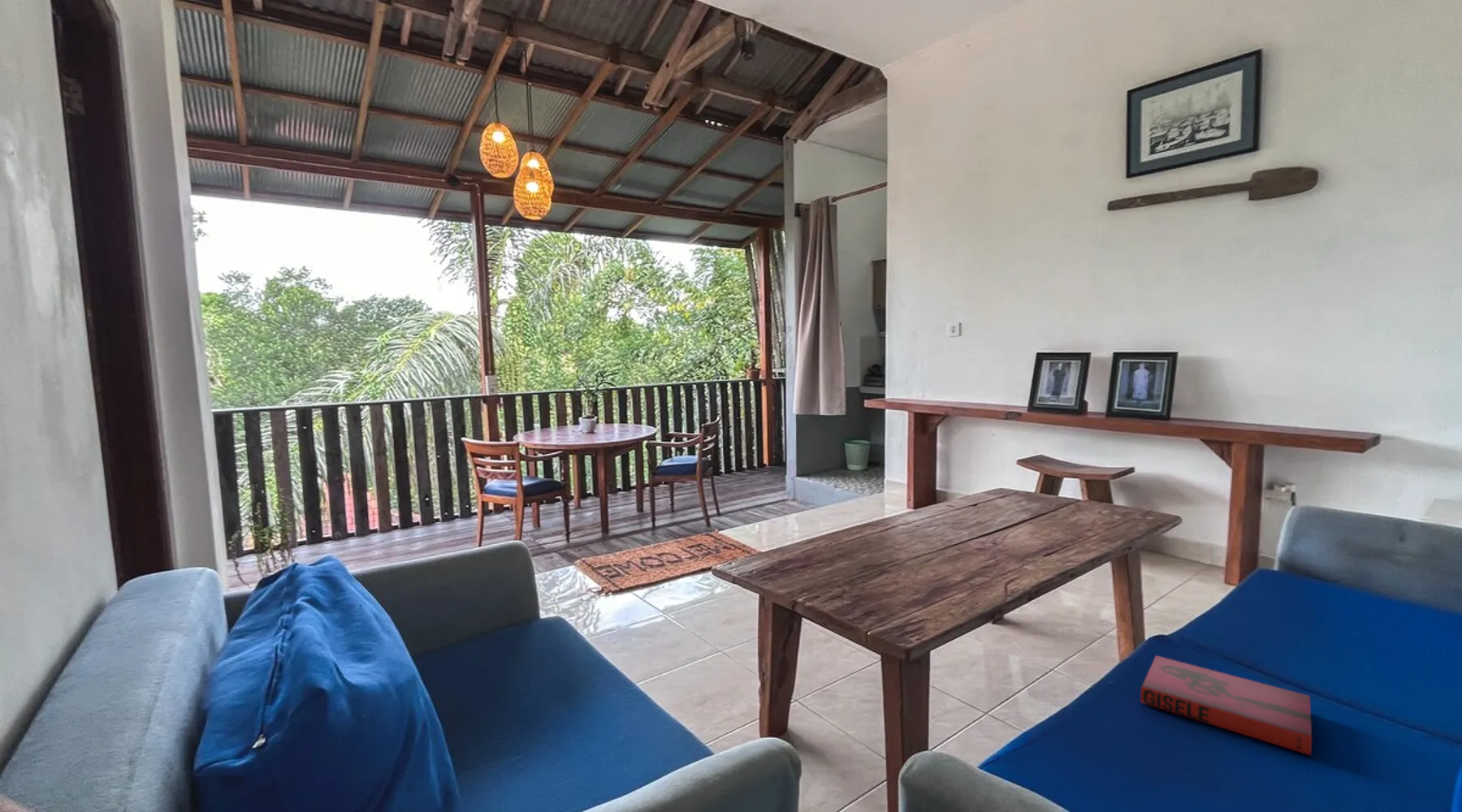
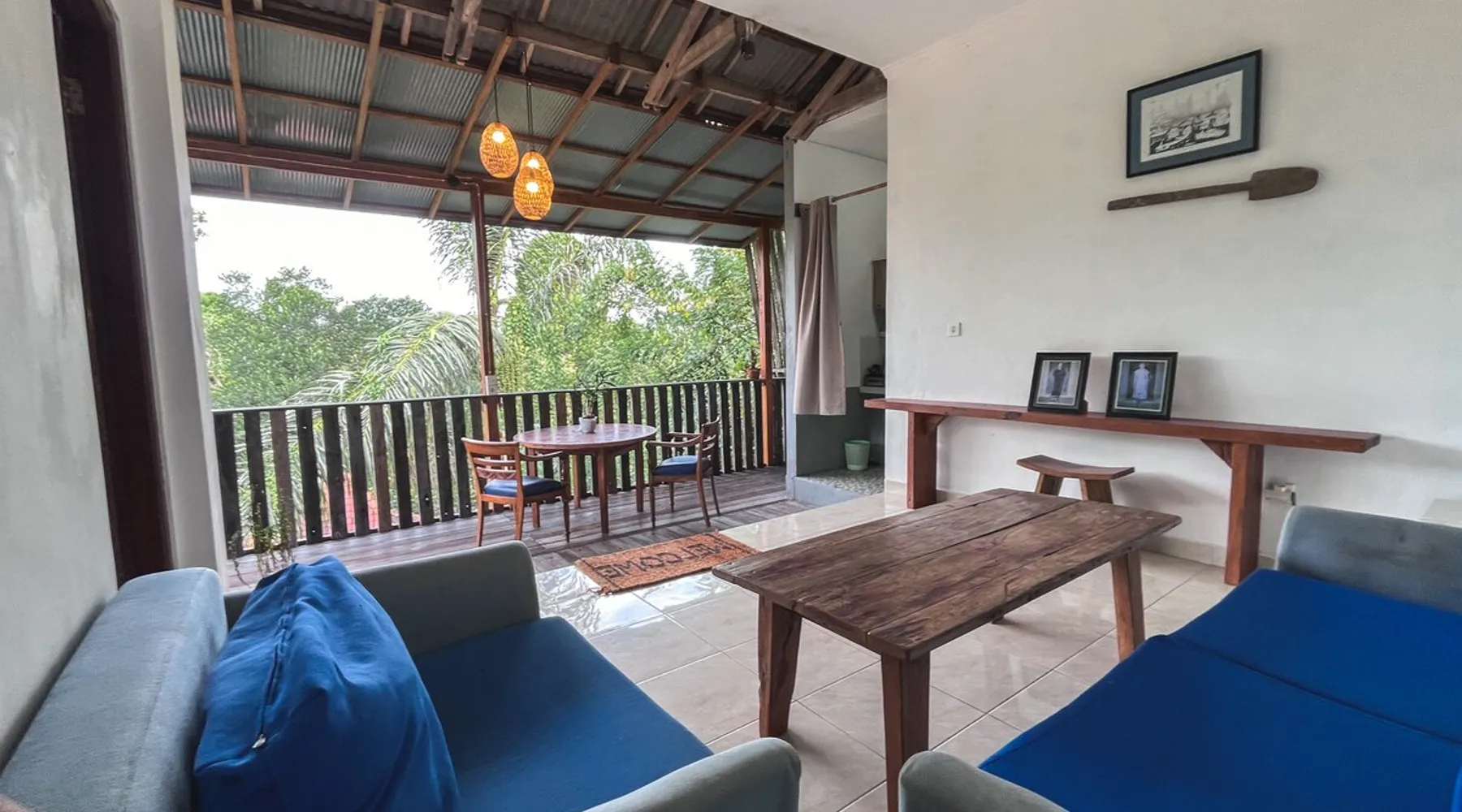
- hardback book (1223, 699)
